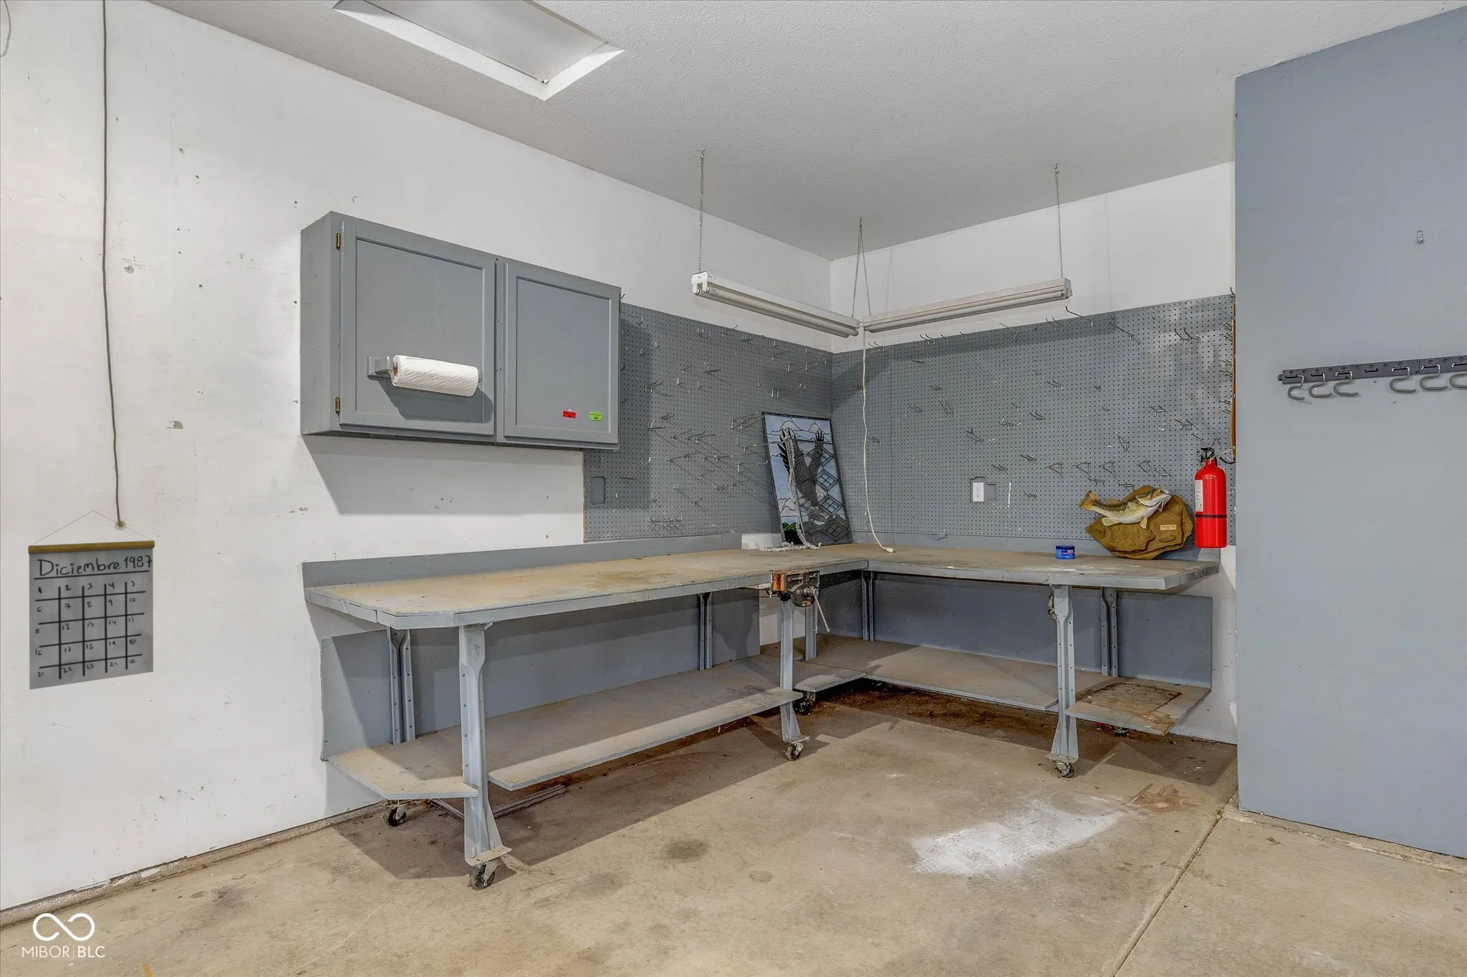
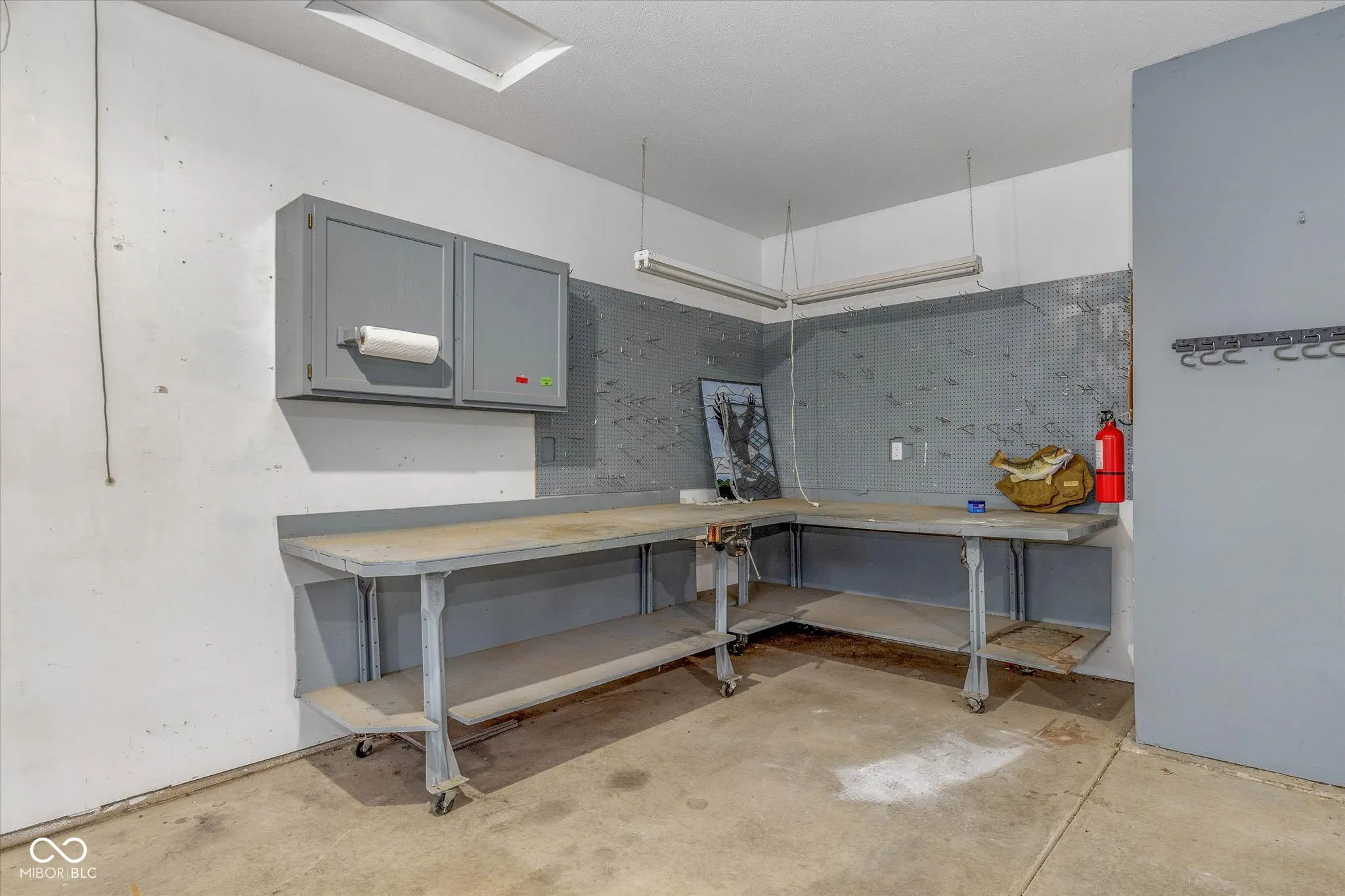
- calendar (94, 594)
